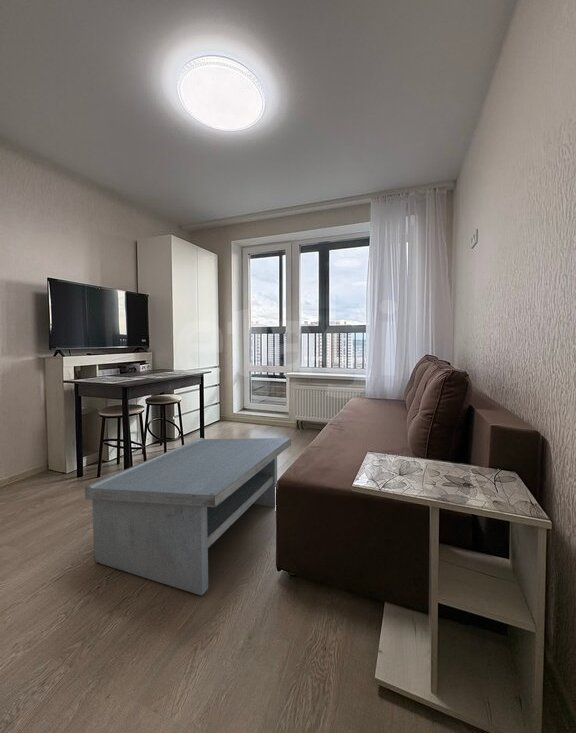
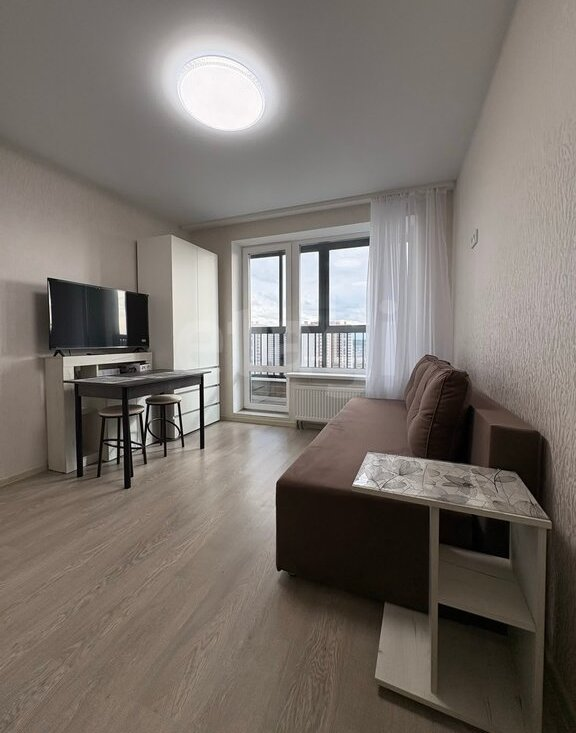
- coffee table (204, 491)
